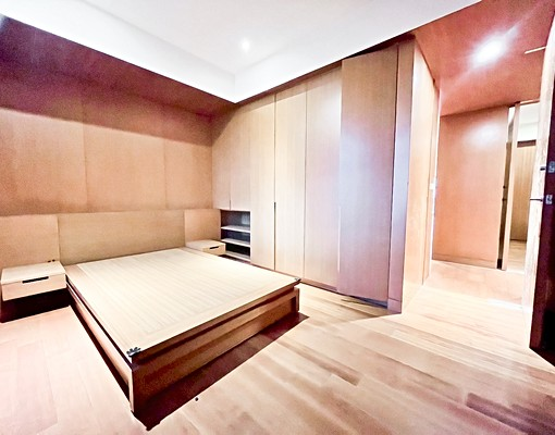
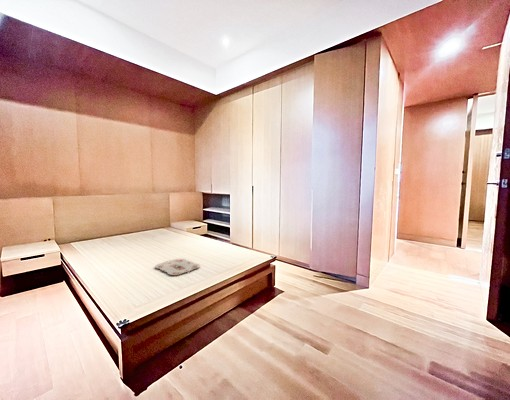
+ serving tray (177, 266)
